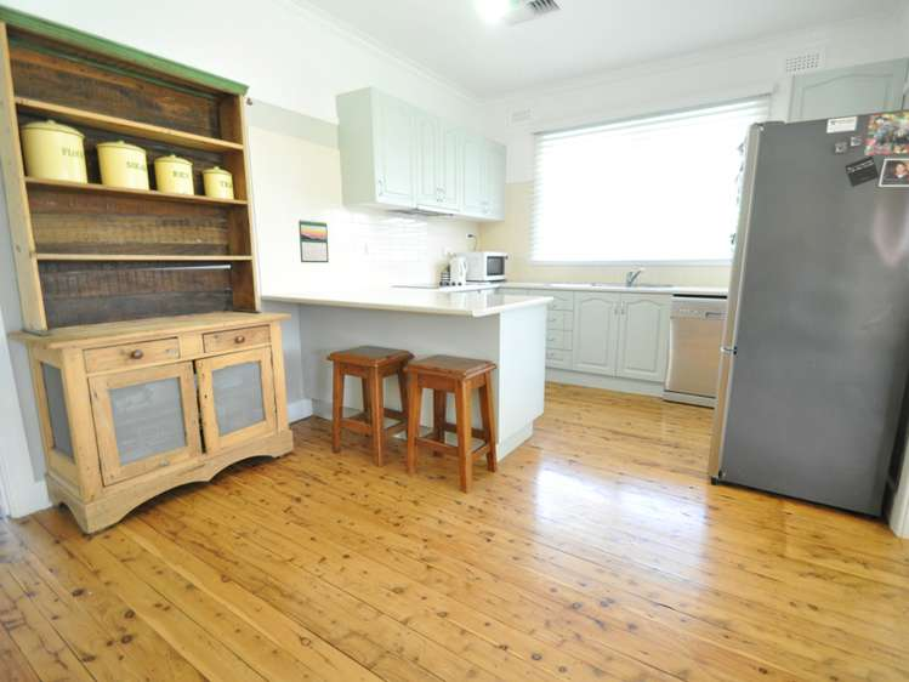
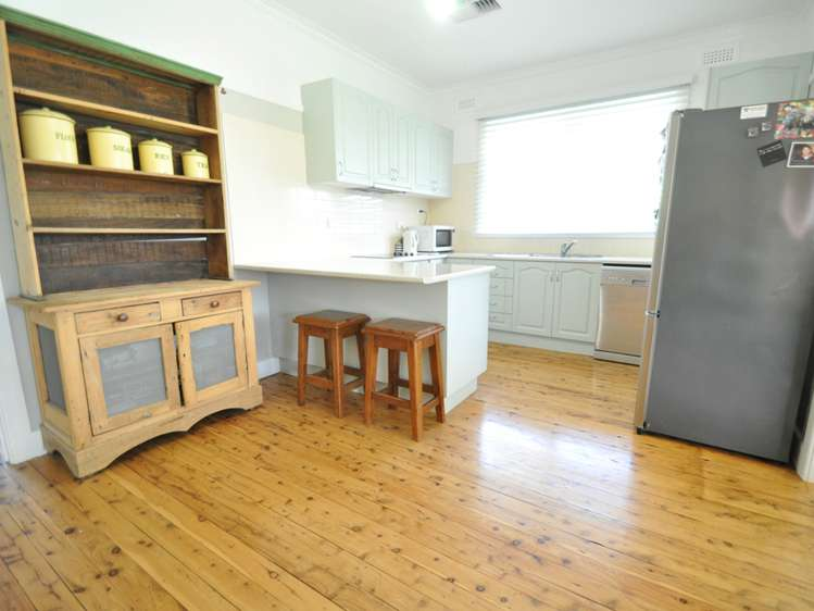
- calendar (313, 241)
